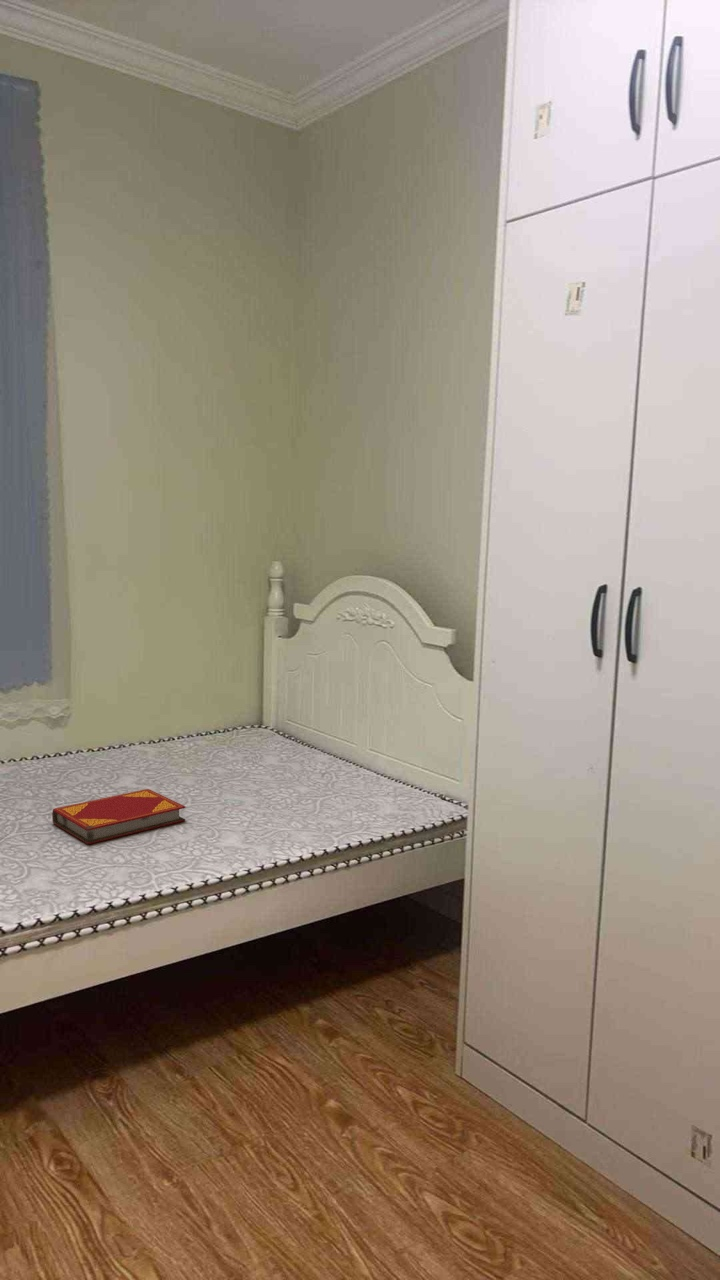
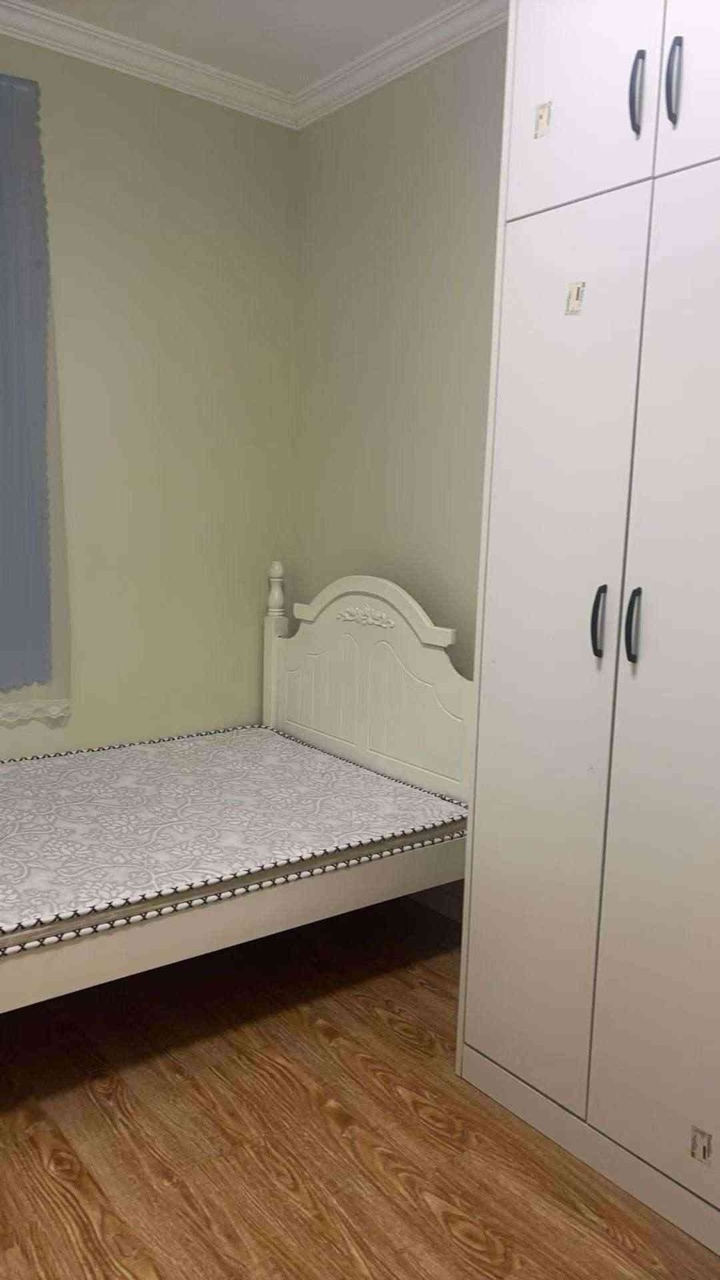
- hardback book (119, 814)
